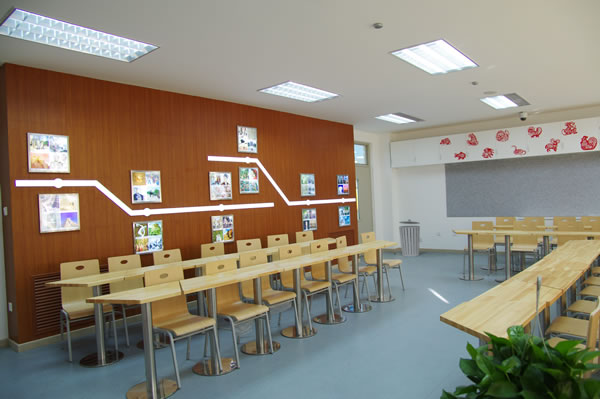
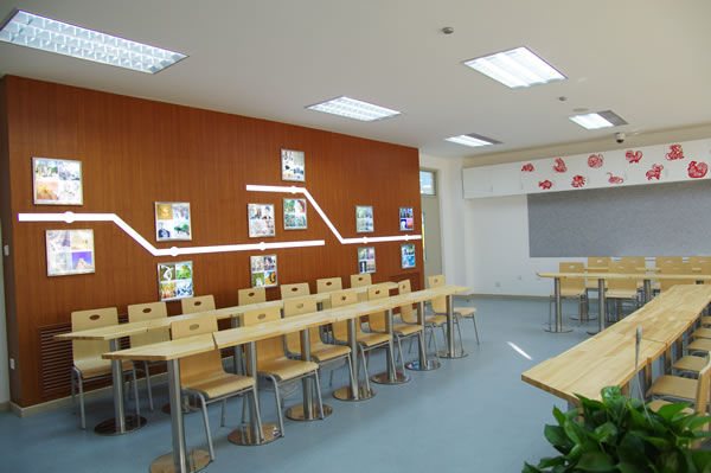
- trash can (409, 237)
